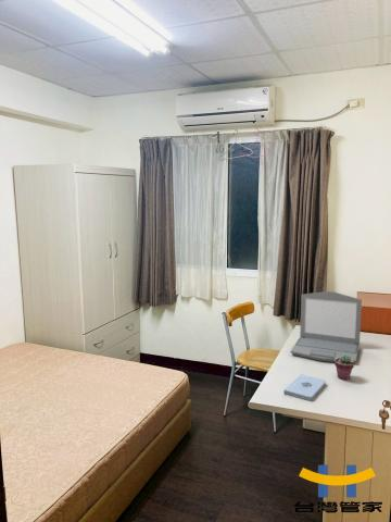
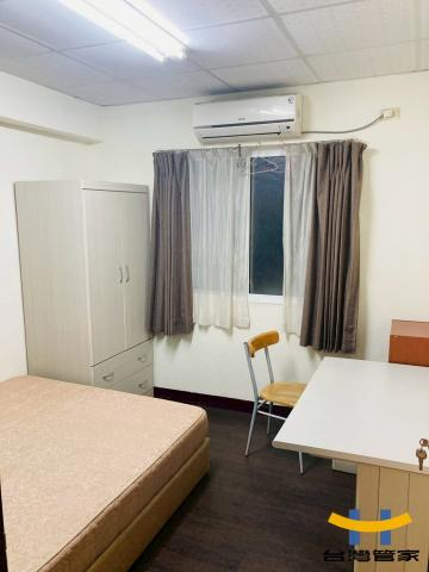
- laptop (326, 324)
- potted succulent (343, 365)
- notepad (305, 386)
